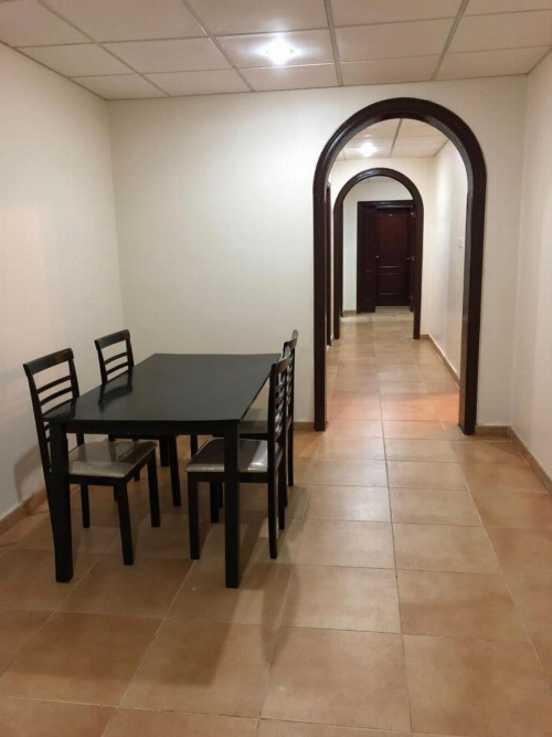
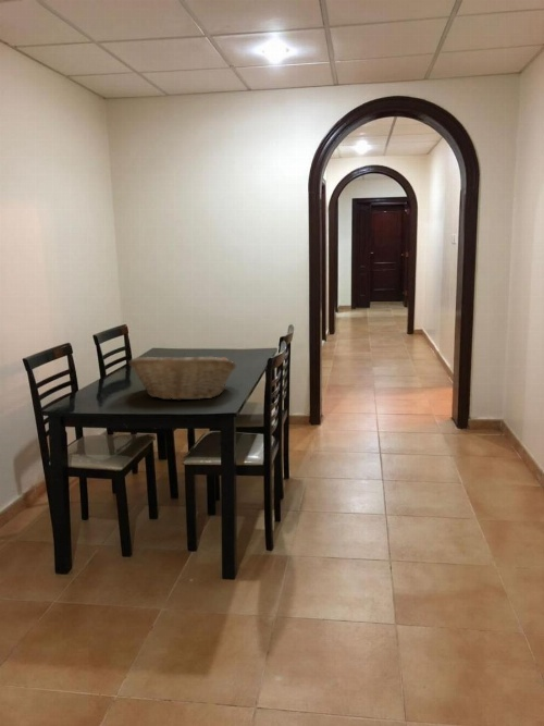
+ fruit basket (183, 372)
